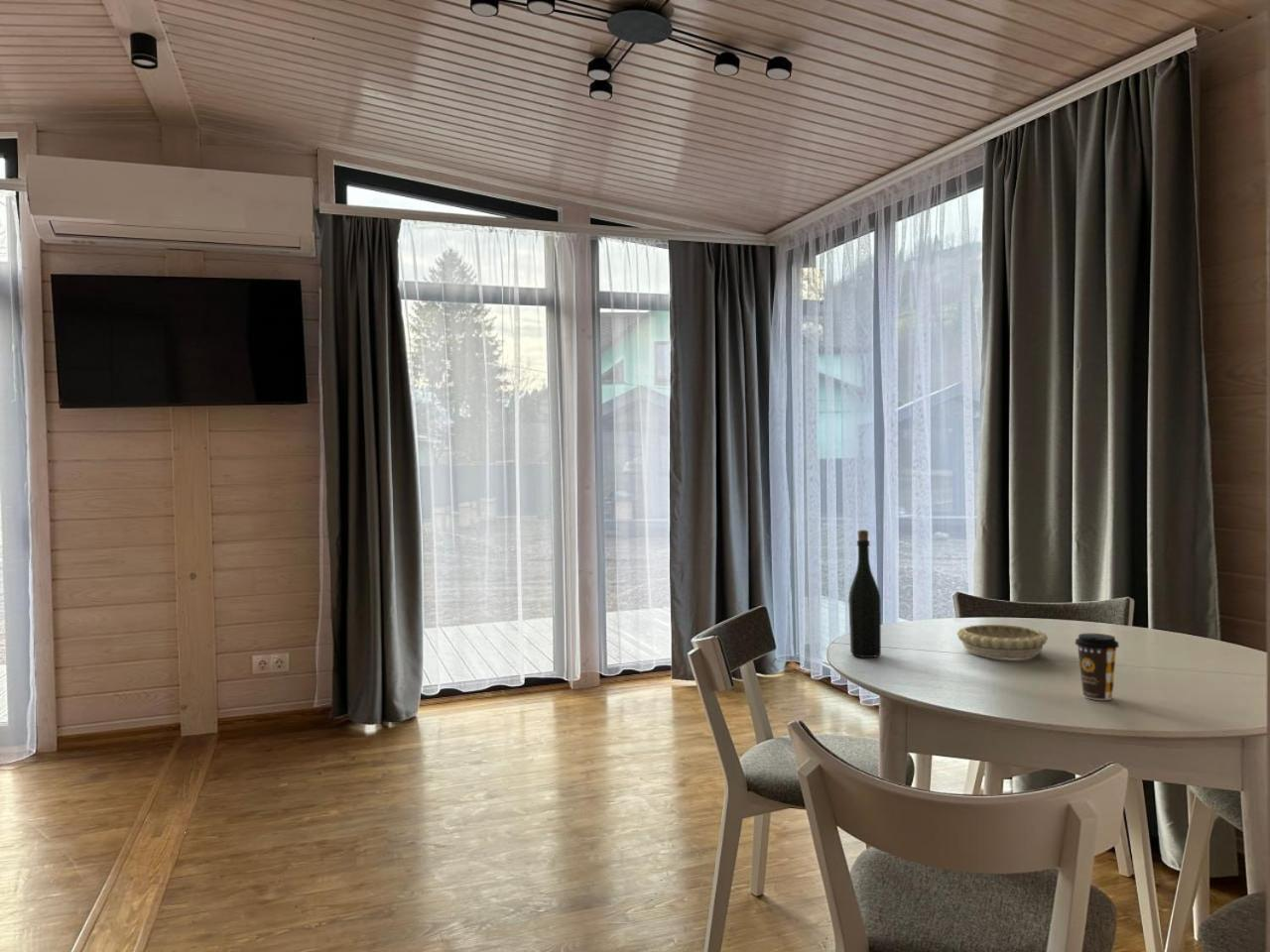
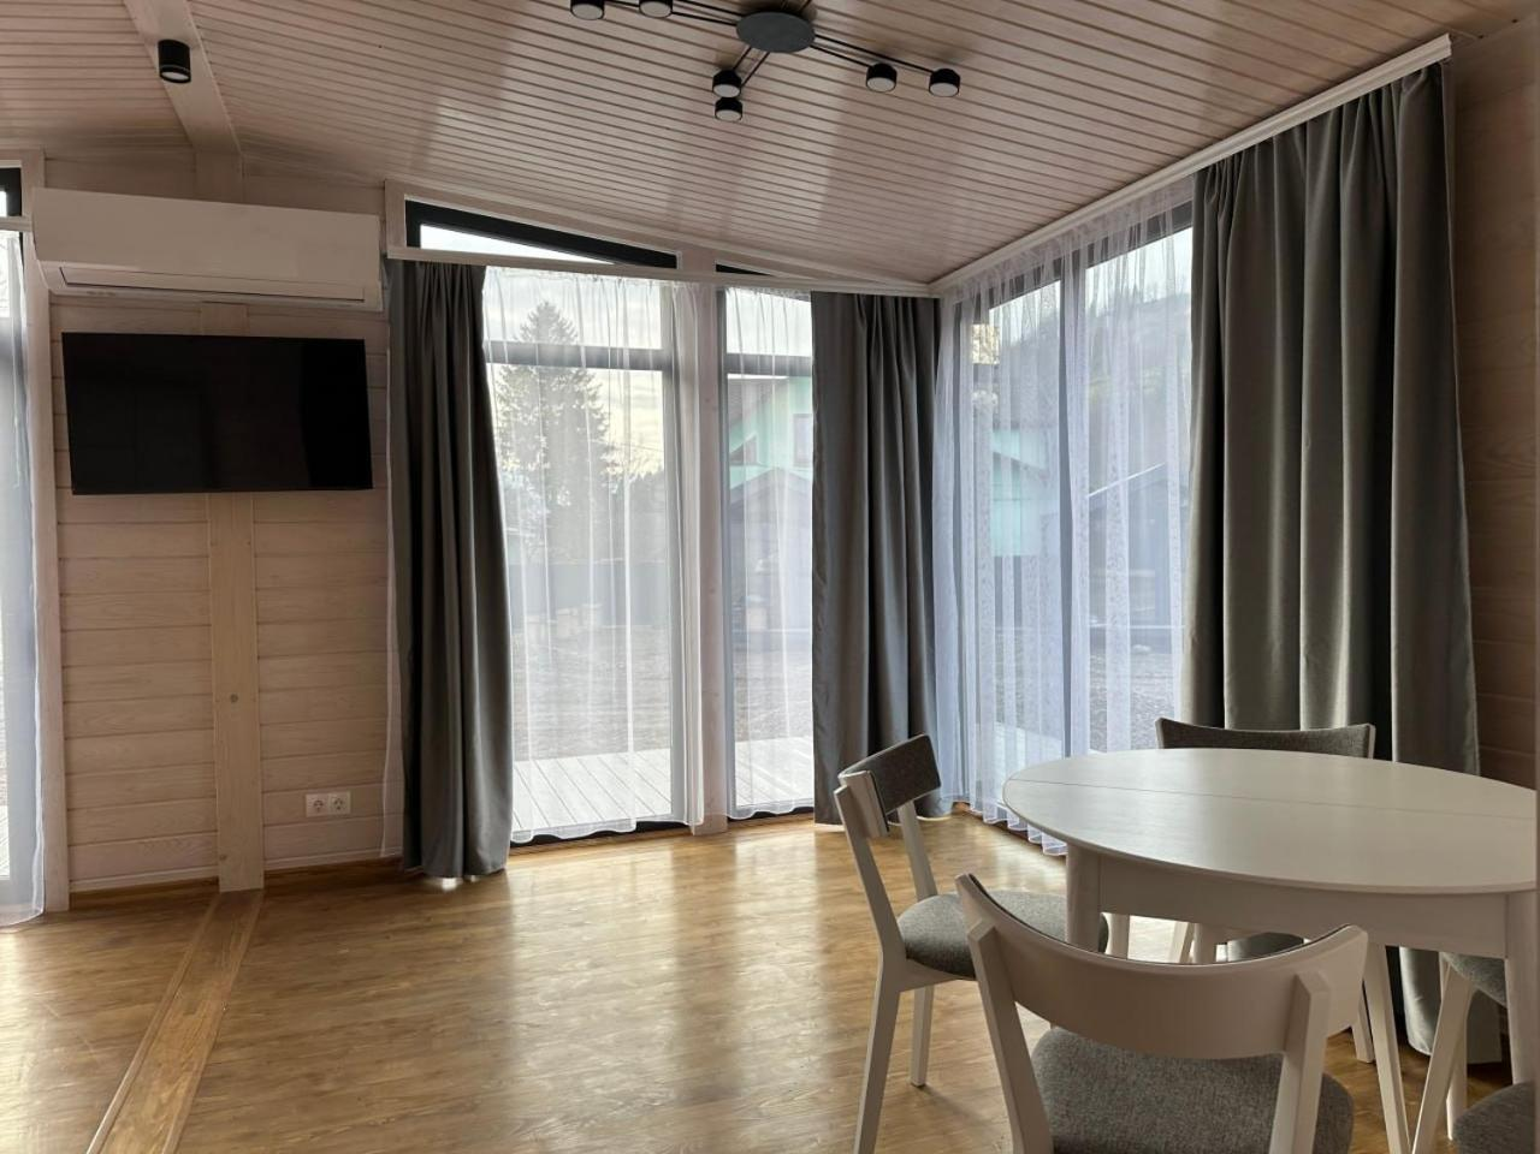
- coffee cup (1096, 666)
- bottle (864, 592)
- decorative bowl (1001, 641)
